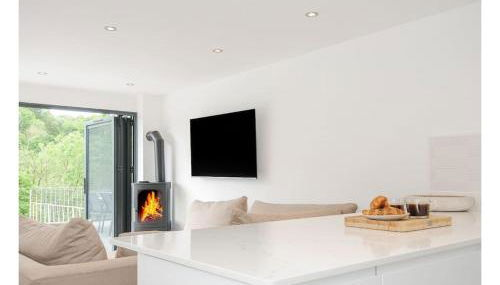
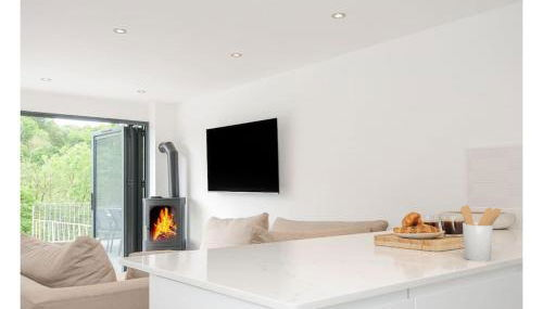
+ utensil holder (482, 232)
